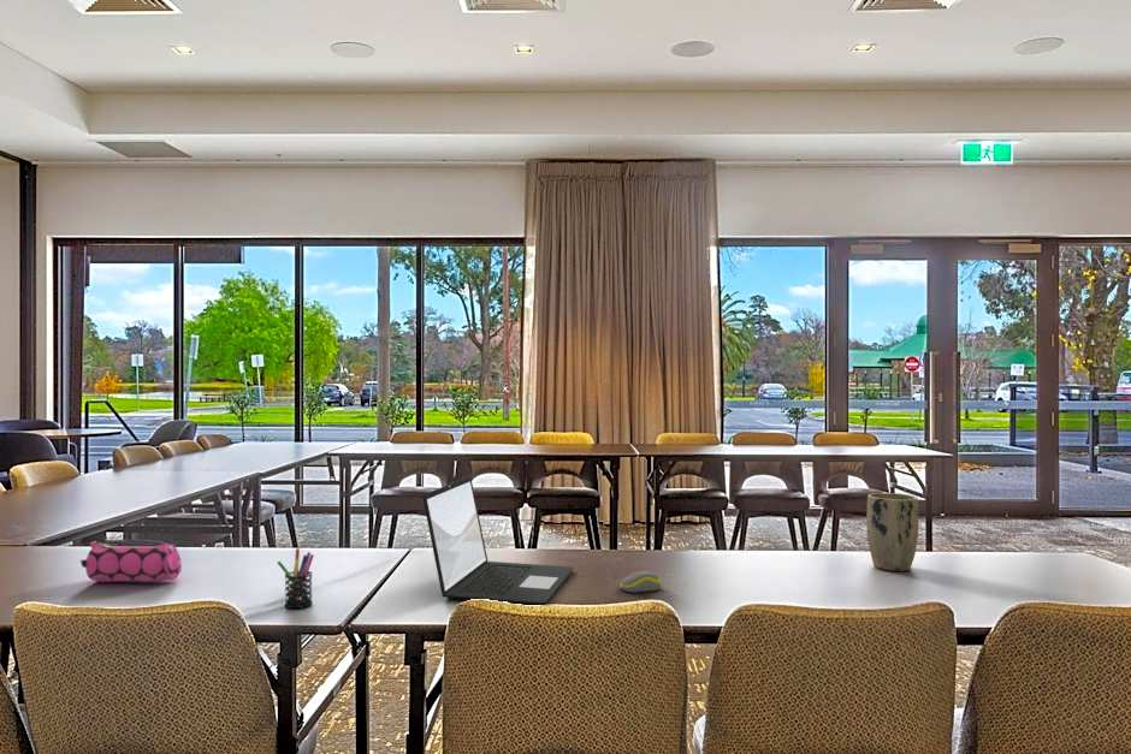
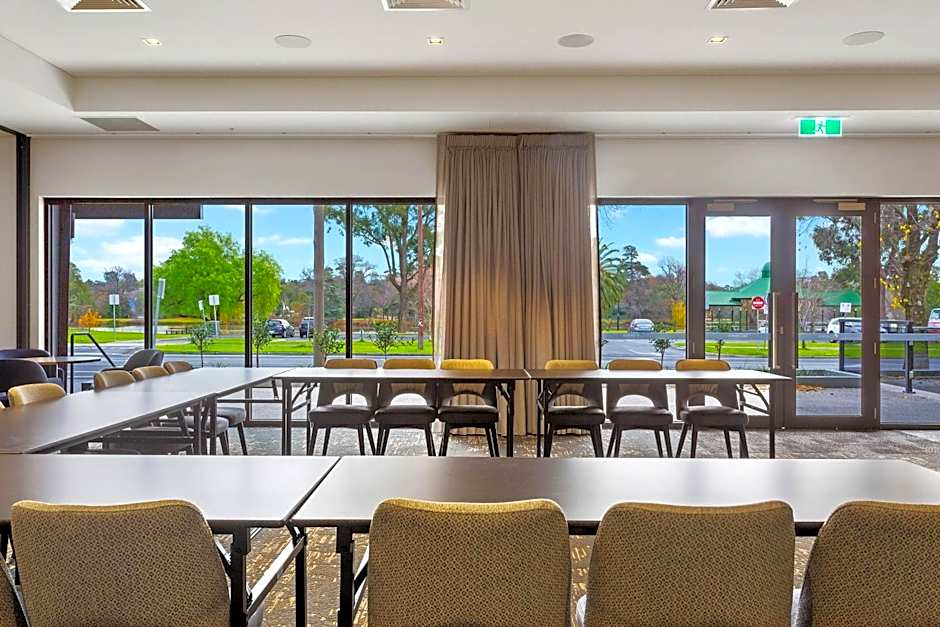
- computer mouse (640, 580)
- pen holder (295, 577)
- plant pot (892, 532)
- pencil case (134, 560)
- laptop (482, 538)
